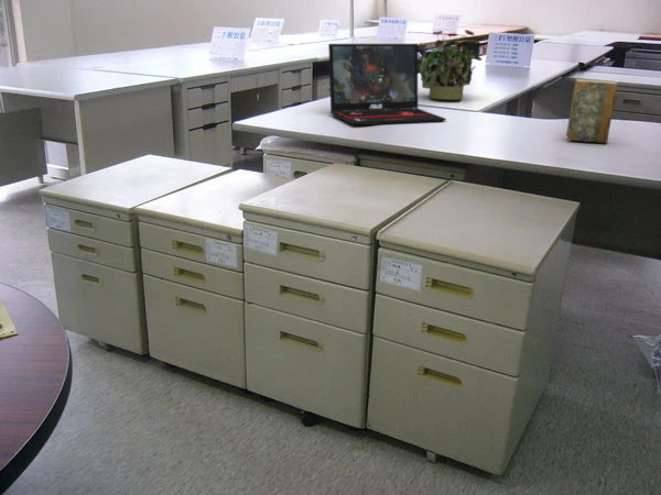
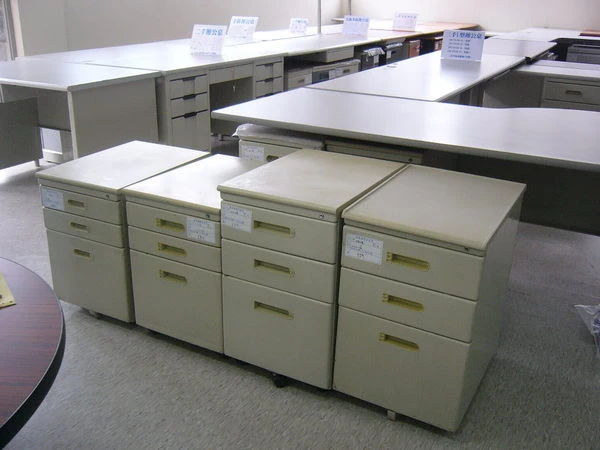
- laptop (387, 82)
- hardback book (589, 112)
- potted plant (443, 64)
